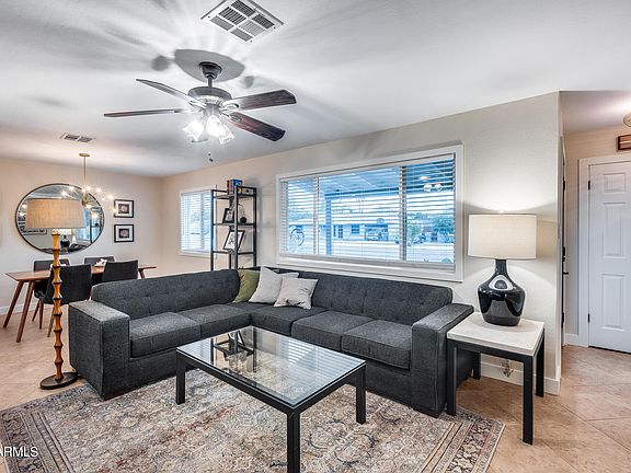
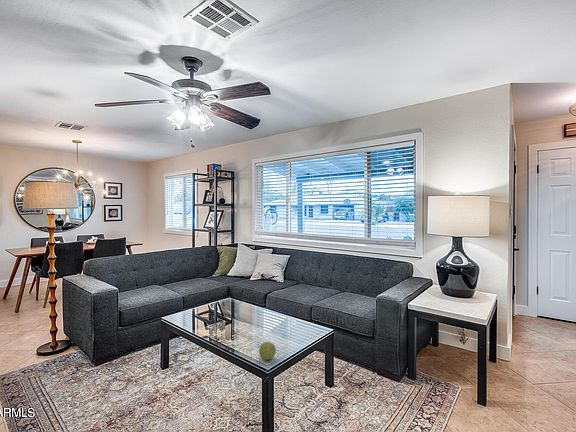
+ decorative ball (267, 350)
